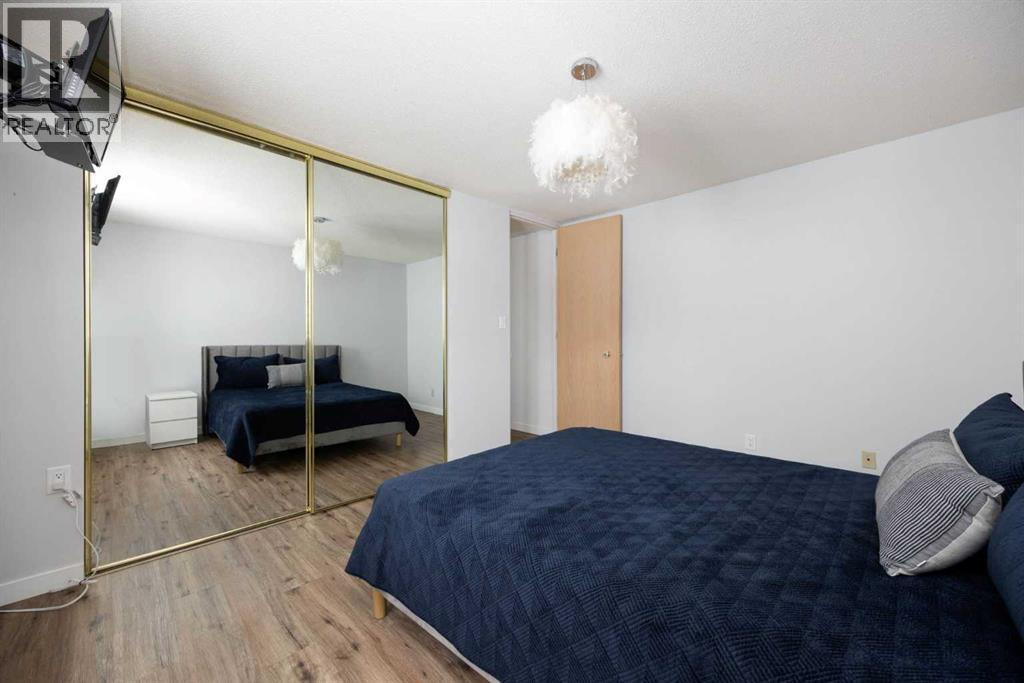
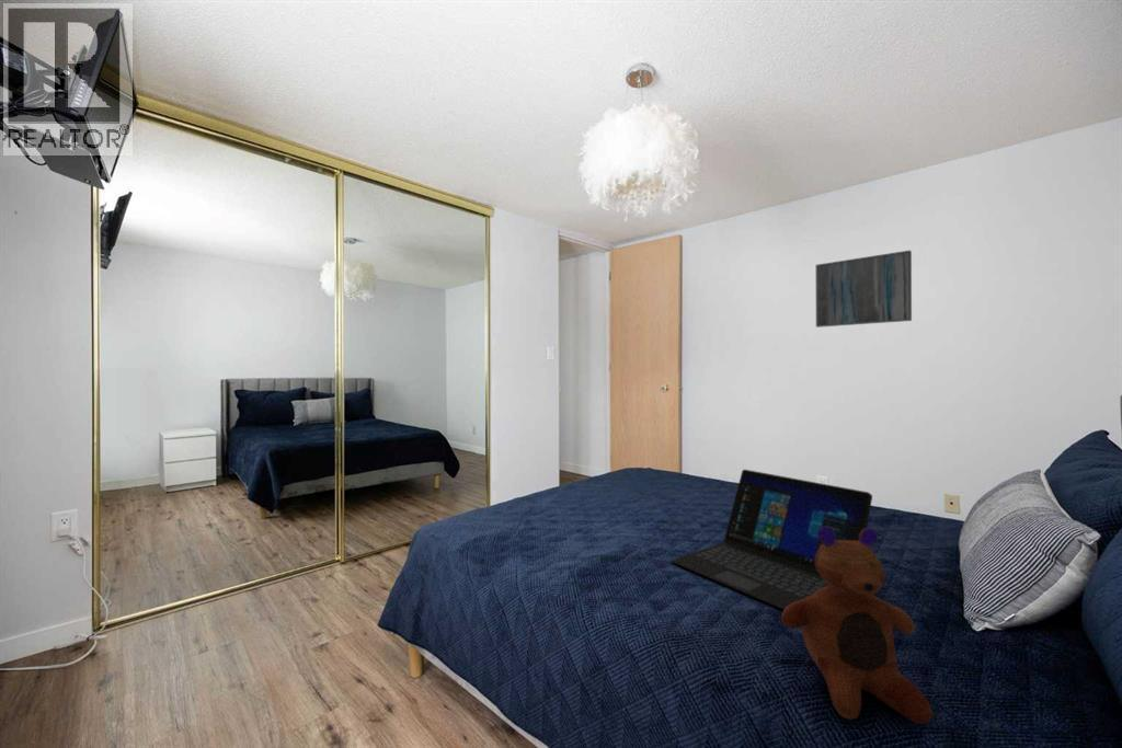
+ wall art (860, 290)
+ toy (858, 612)
+ laptop (767, 528)
